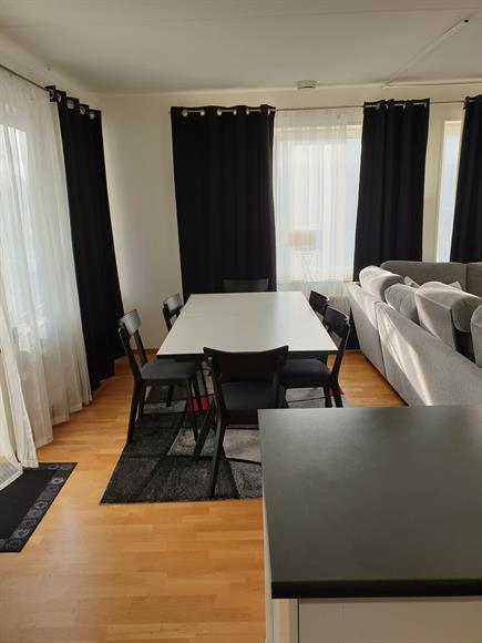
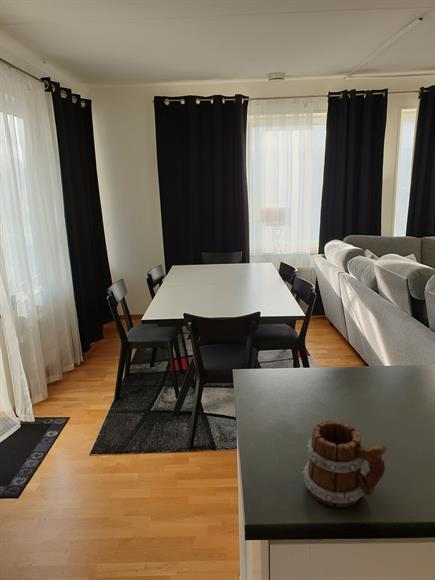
+ mug (343, 461)
